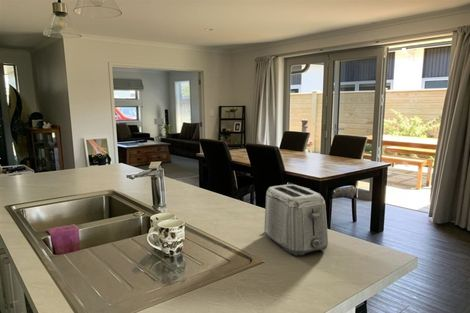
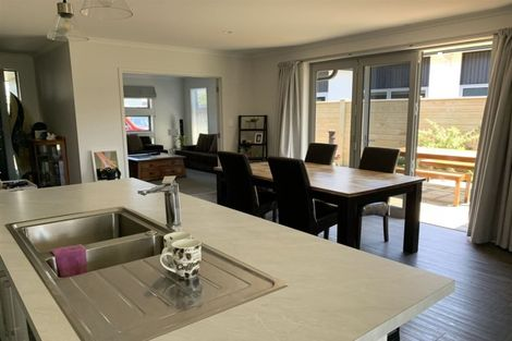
- toaster (292, 215)
